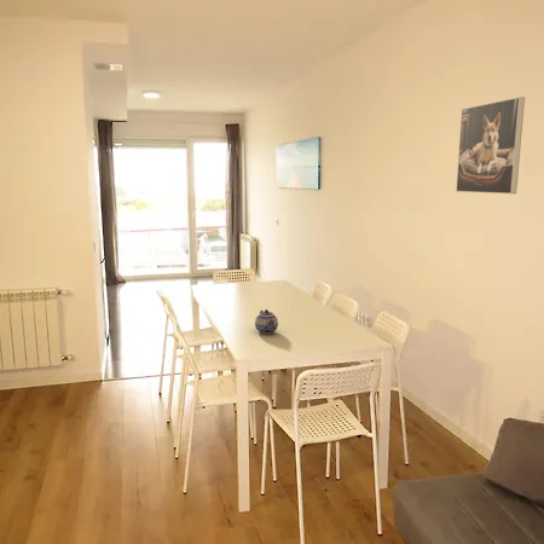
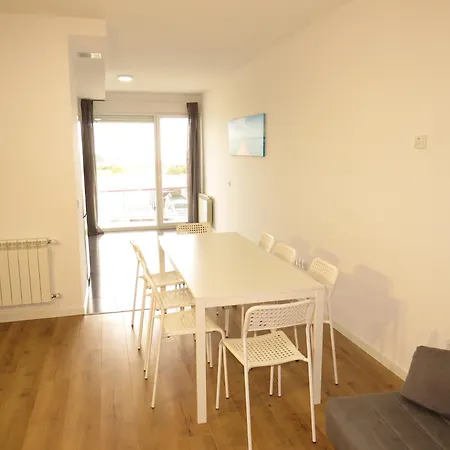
- teapot (266, 320)
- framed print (487, 149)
